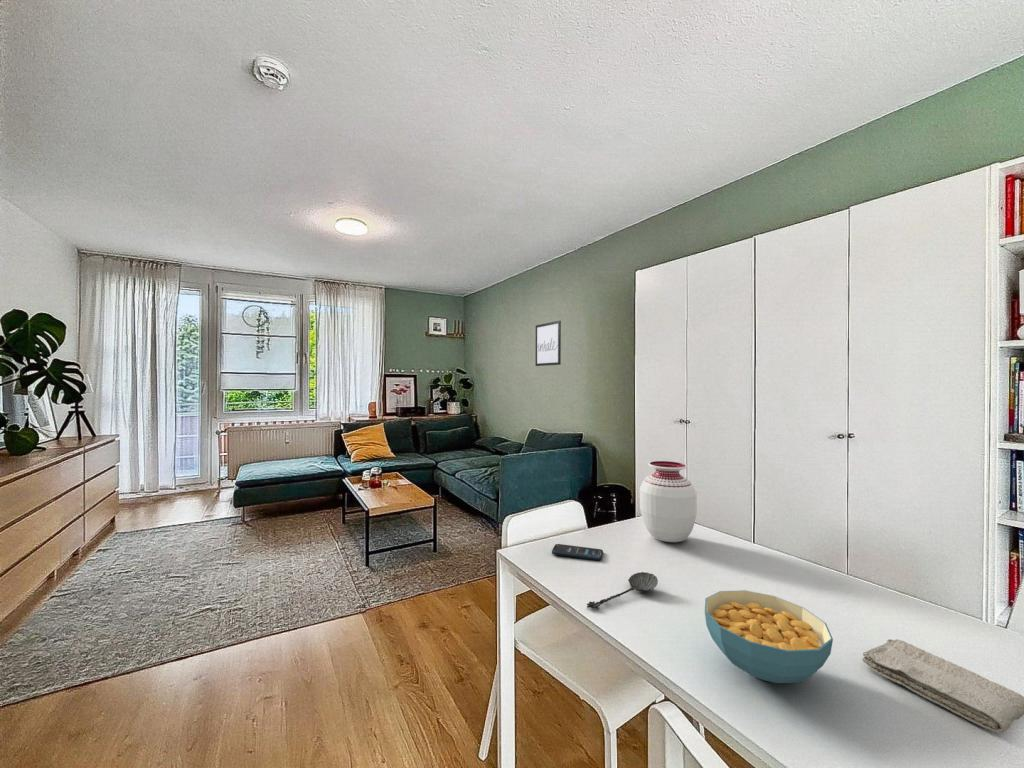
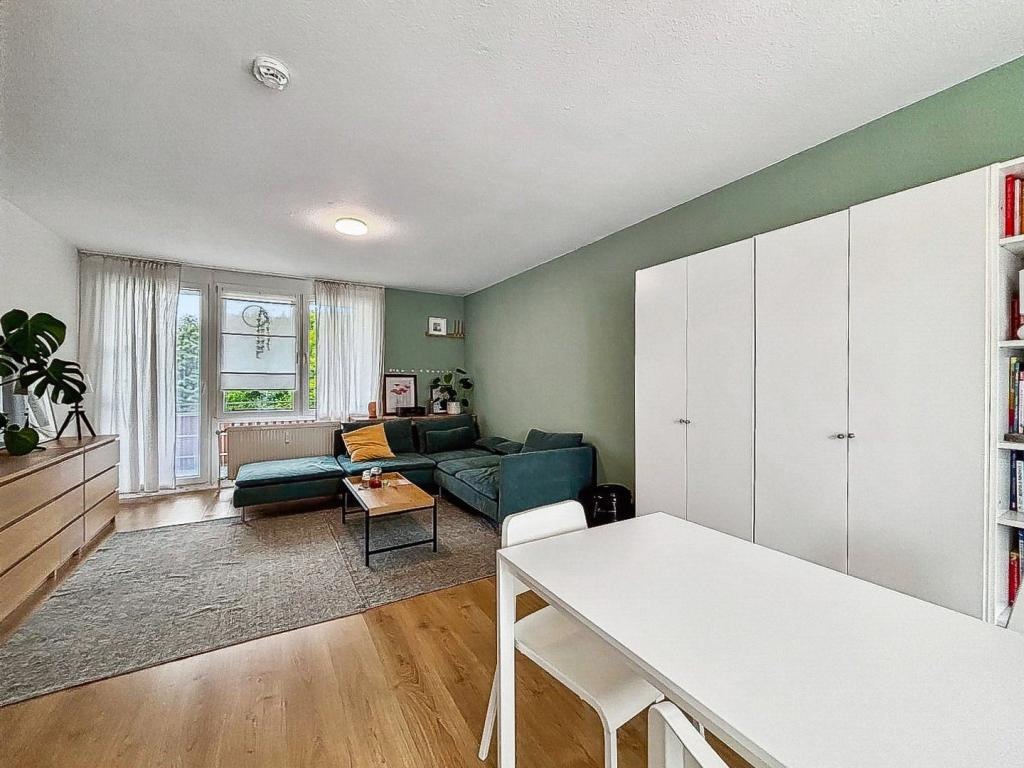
- vase (667, 501)
- wall art (547, 344)
- smartphone (577, 551)
- cereal bowl (763, 643)
- washcloth (939, 678)
- spoon (622, 592)
